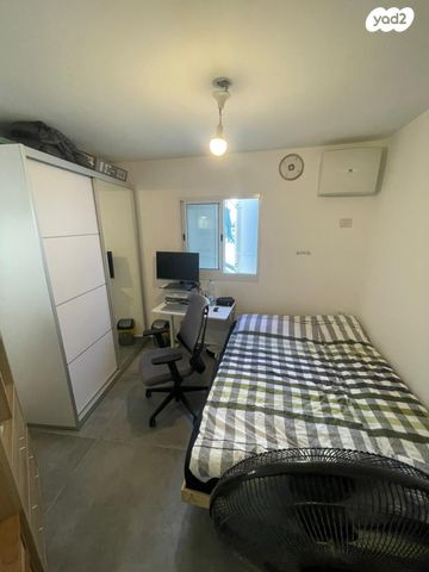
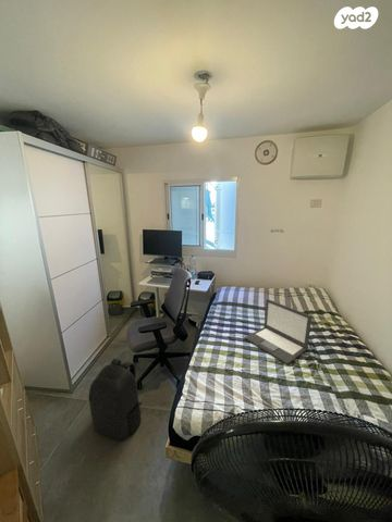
+ laptop (275, 327)
+ backpack (118, 391)
